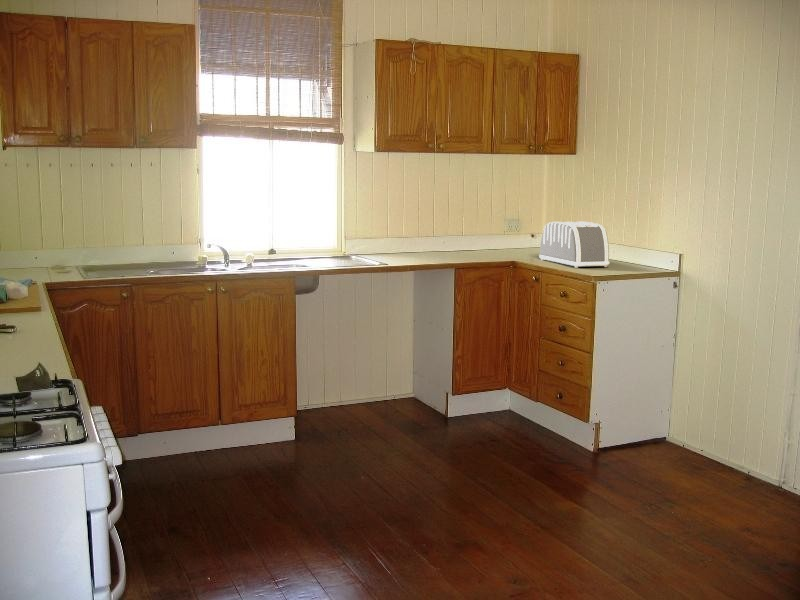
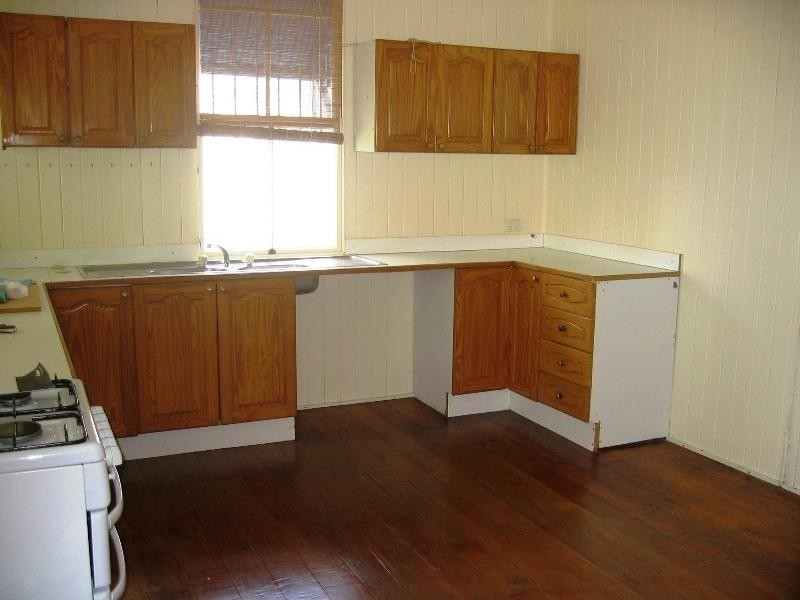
- toaster (572, 242)
